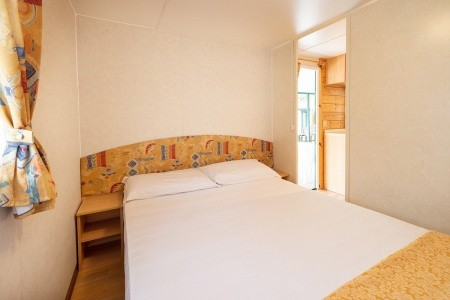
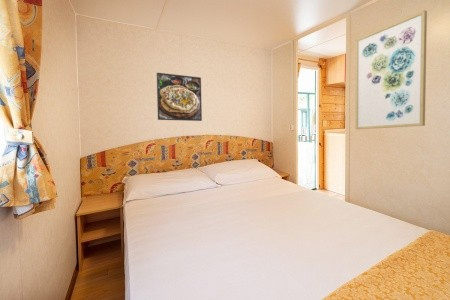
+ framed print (180, 97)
+ wall art (386, 77)
